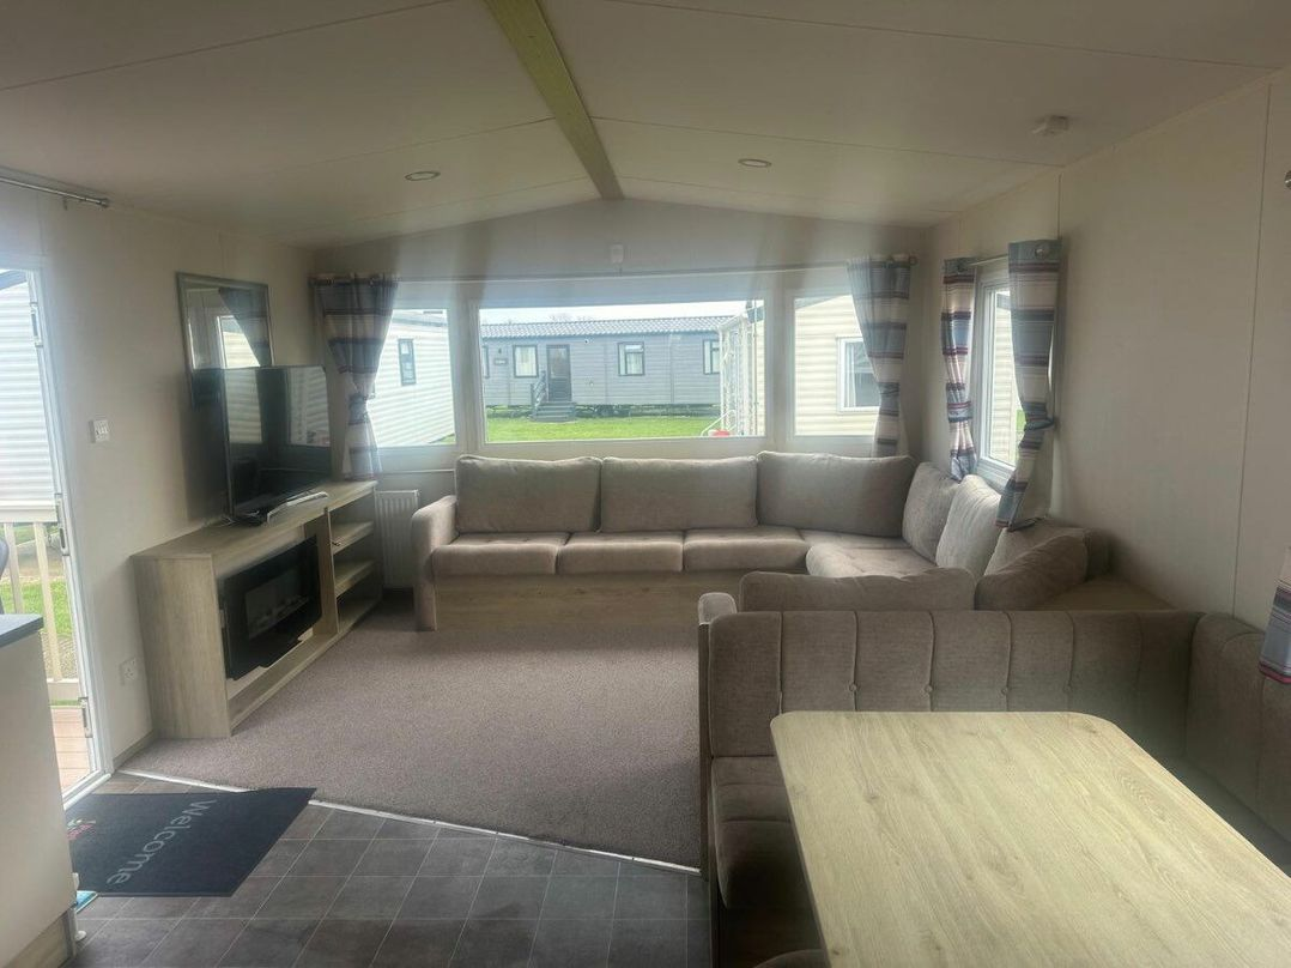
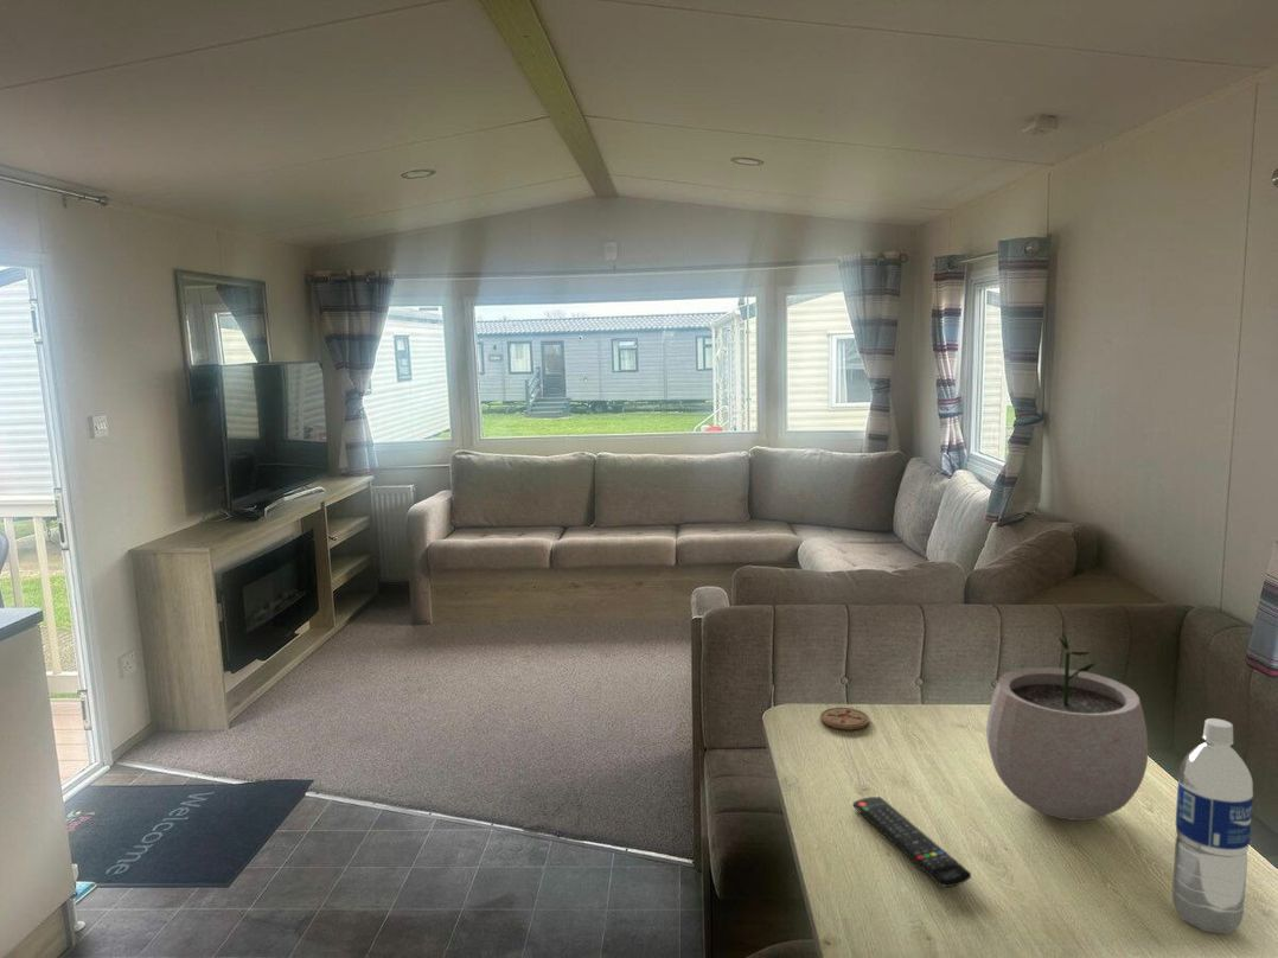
+ remote control (906, 837)
+ coaster (844, 717)
+ water bottle (1212, 823)
+ plant pot (1065, 722)
